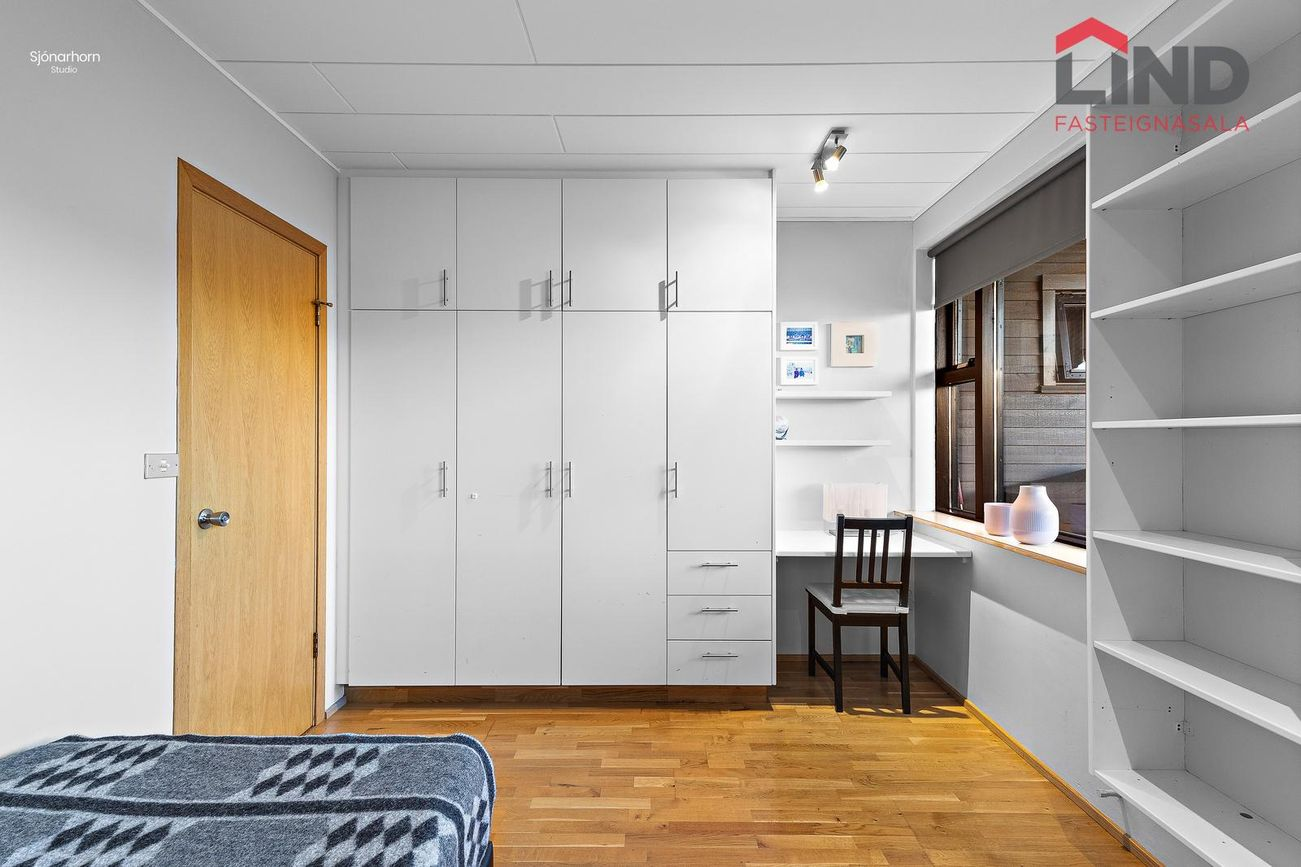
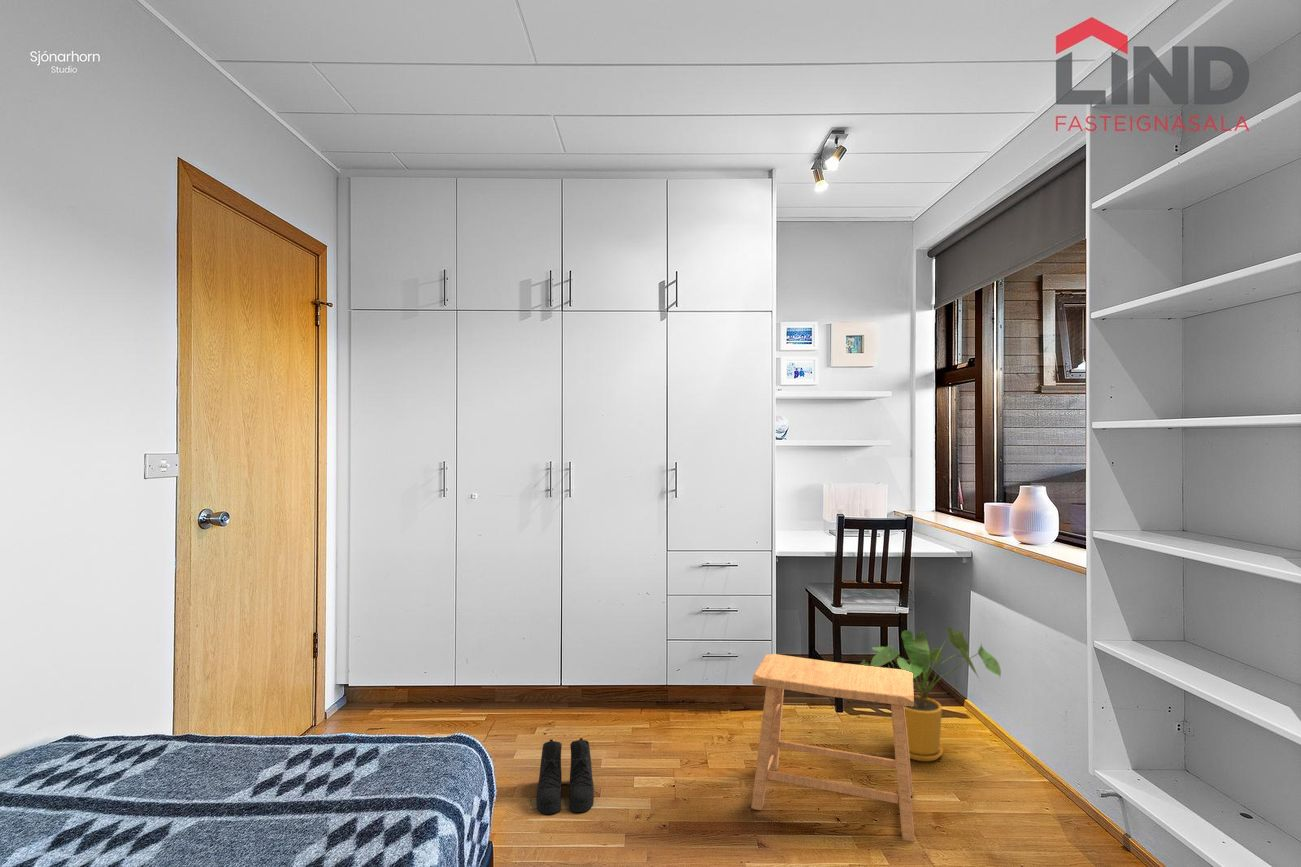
+ stool (833, 749)
+ house plant (920, 689)
+ boots (561, 772)
